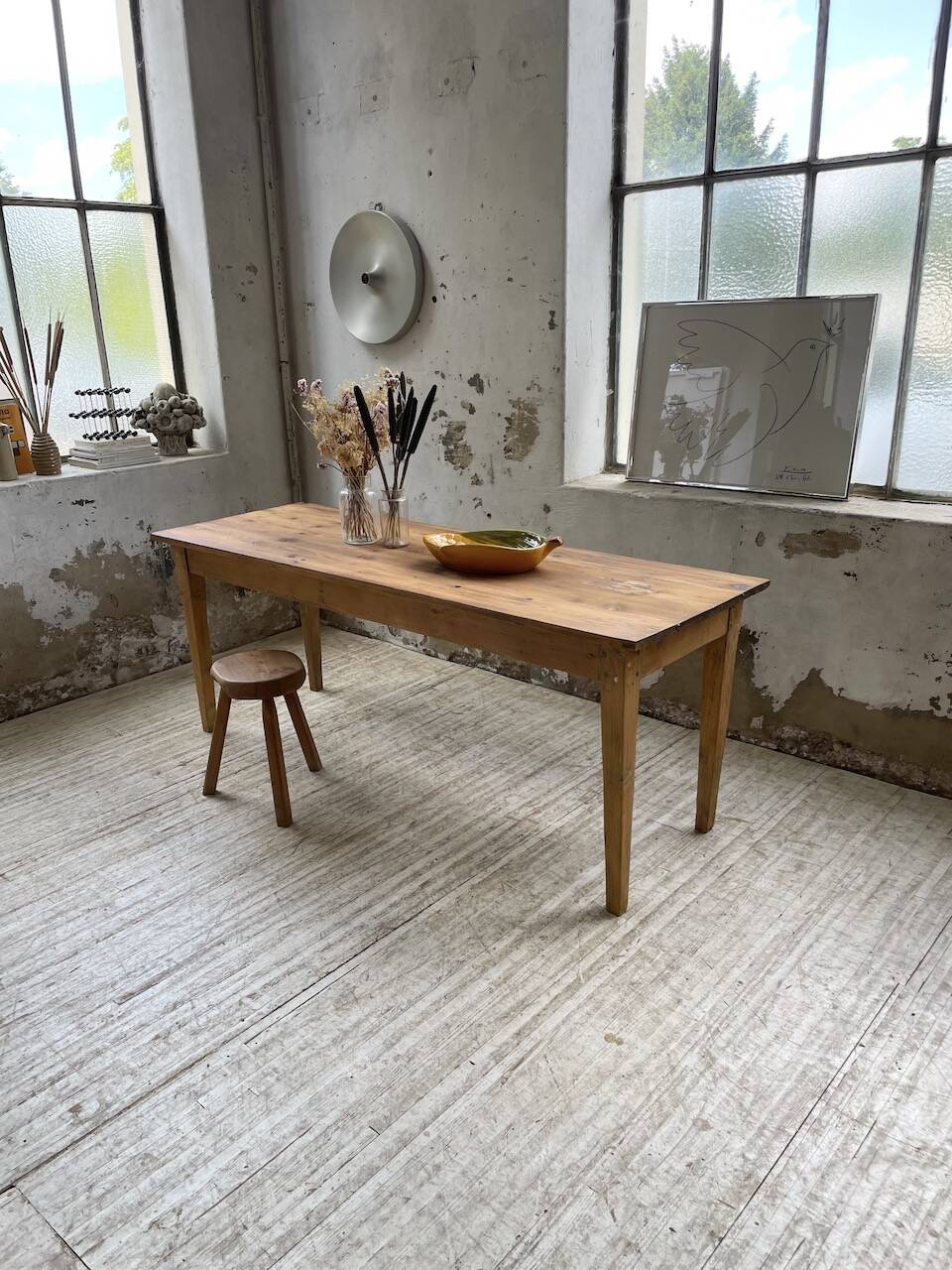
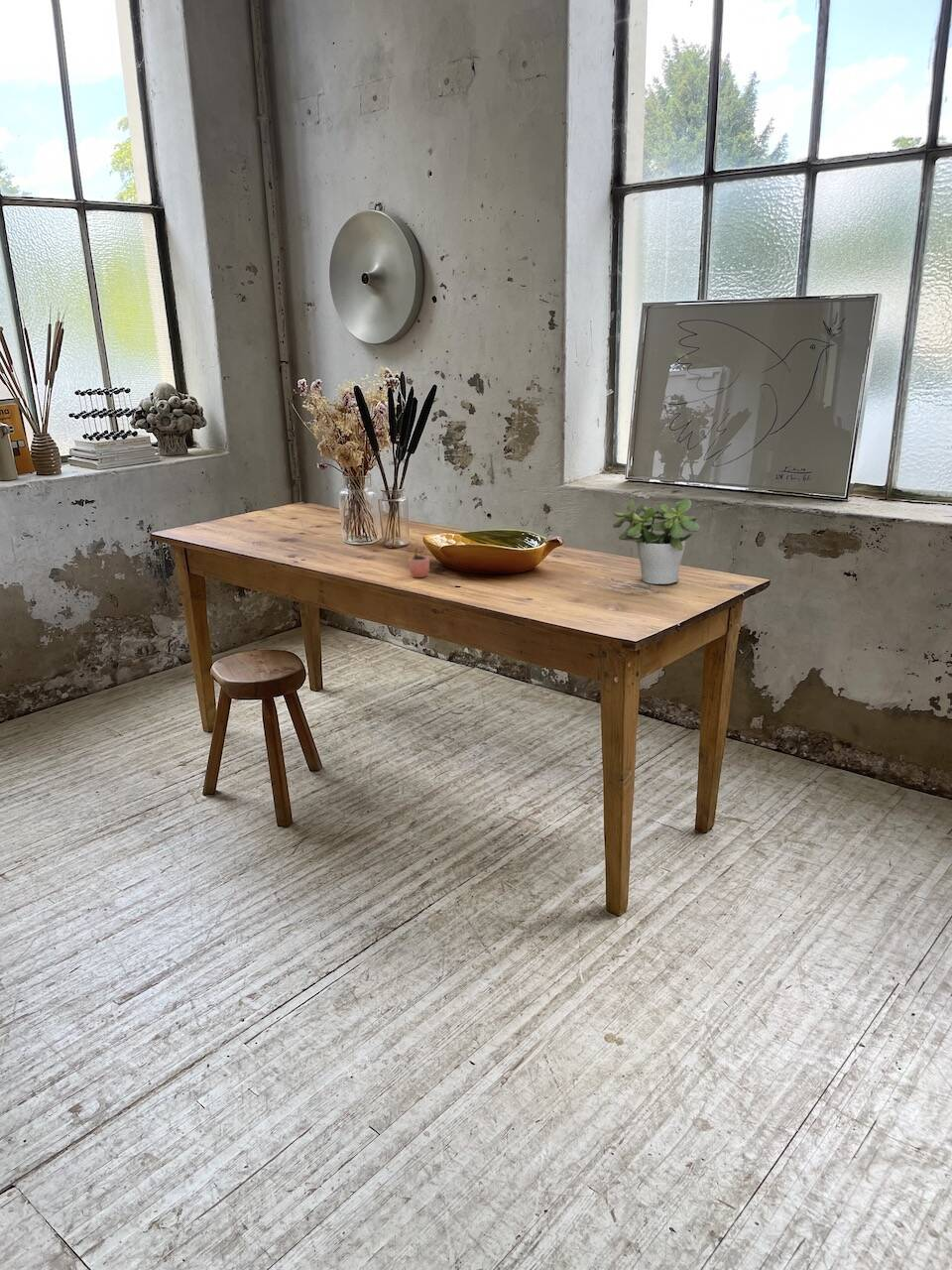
+ potted plant (656, 541)
+ cocoa (420, 558)
